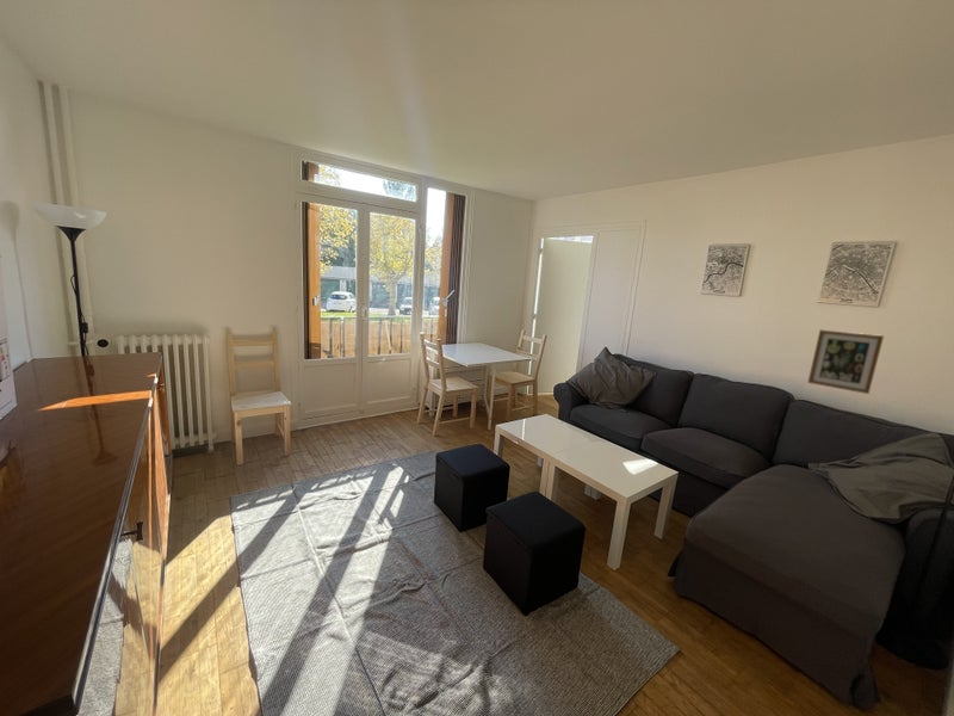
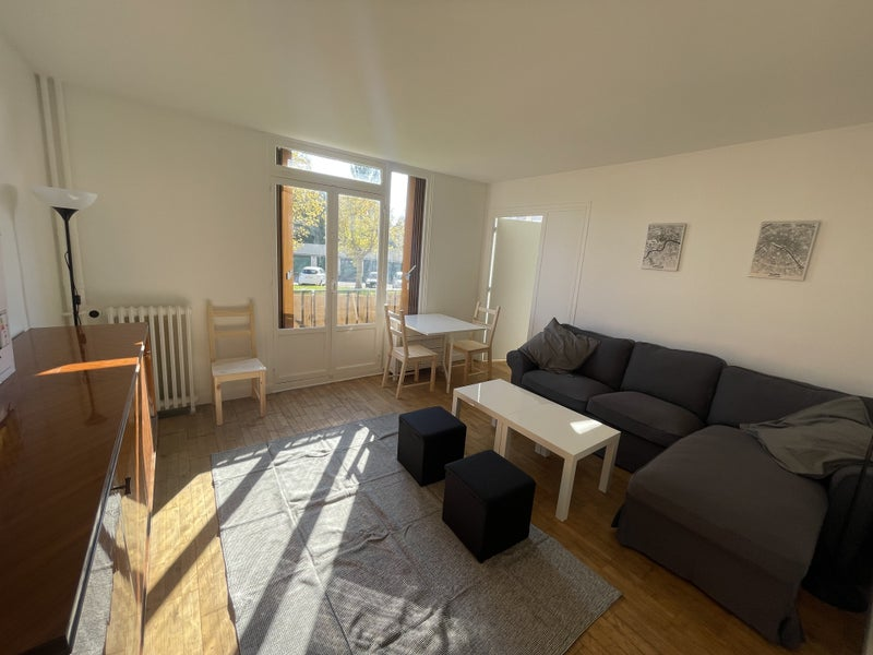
- wall art (843, 360)
